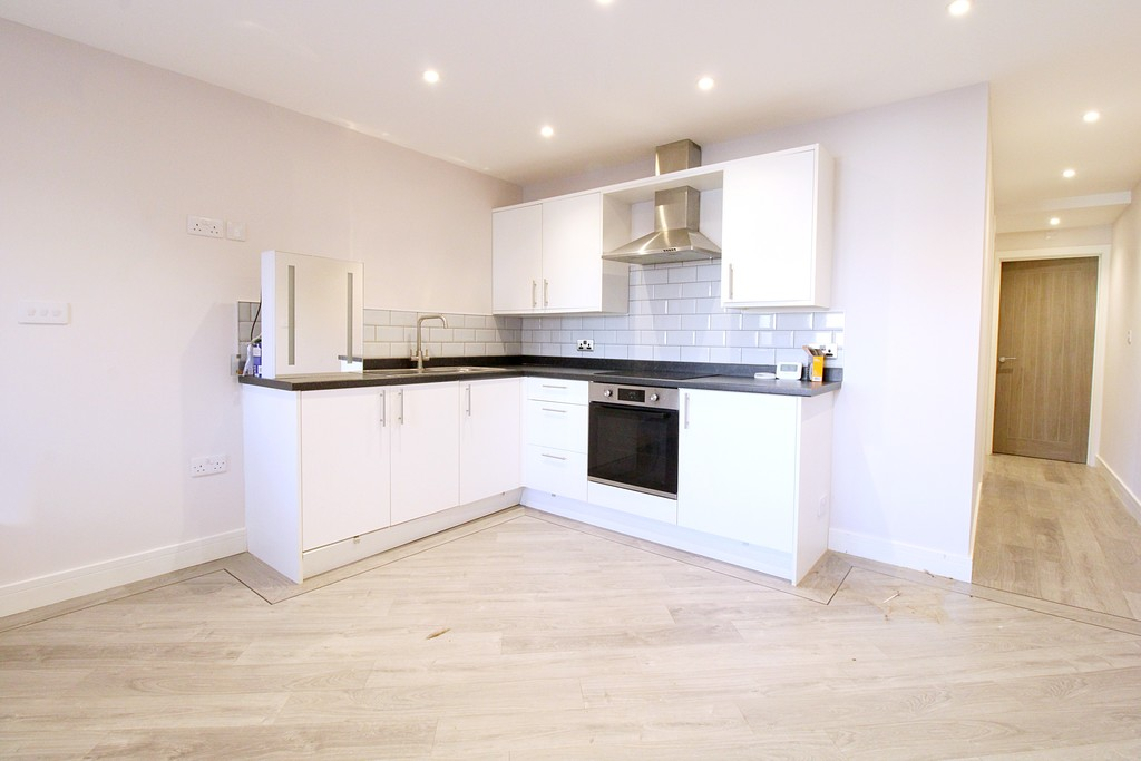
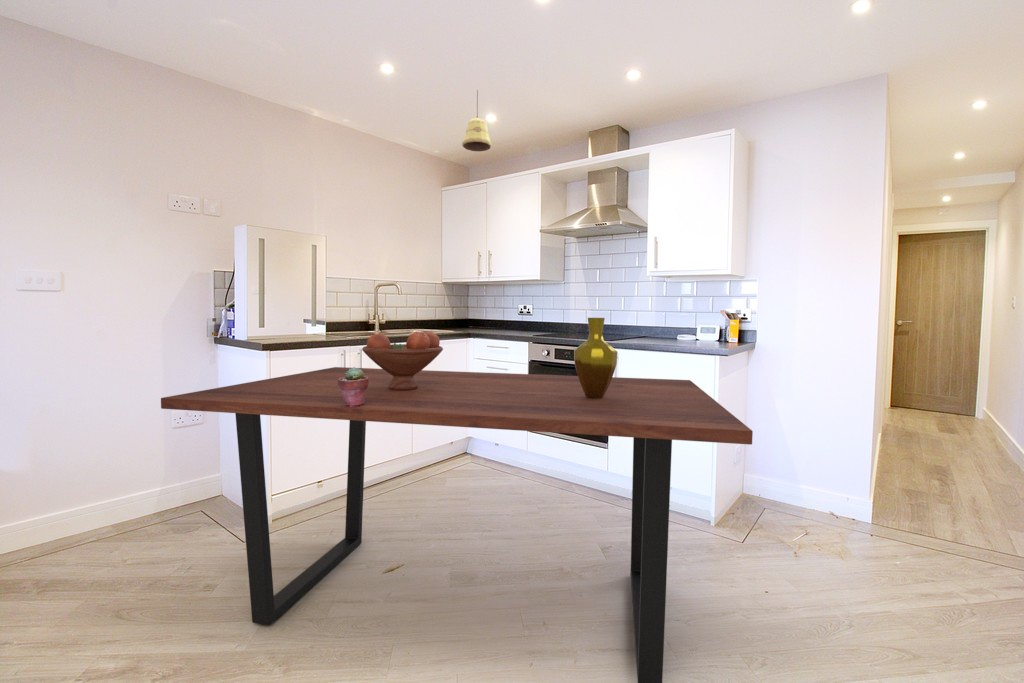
+ pendant light (477, 119)
+ vase (595, 357)
+ dining table (470, 427)
+ potted succulent (353, 385)
+ fruit bowl (403, 359)
